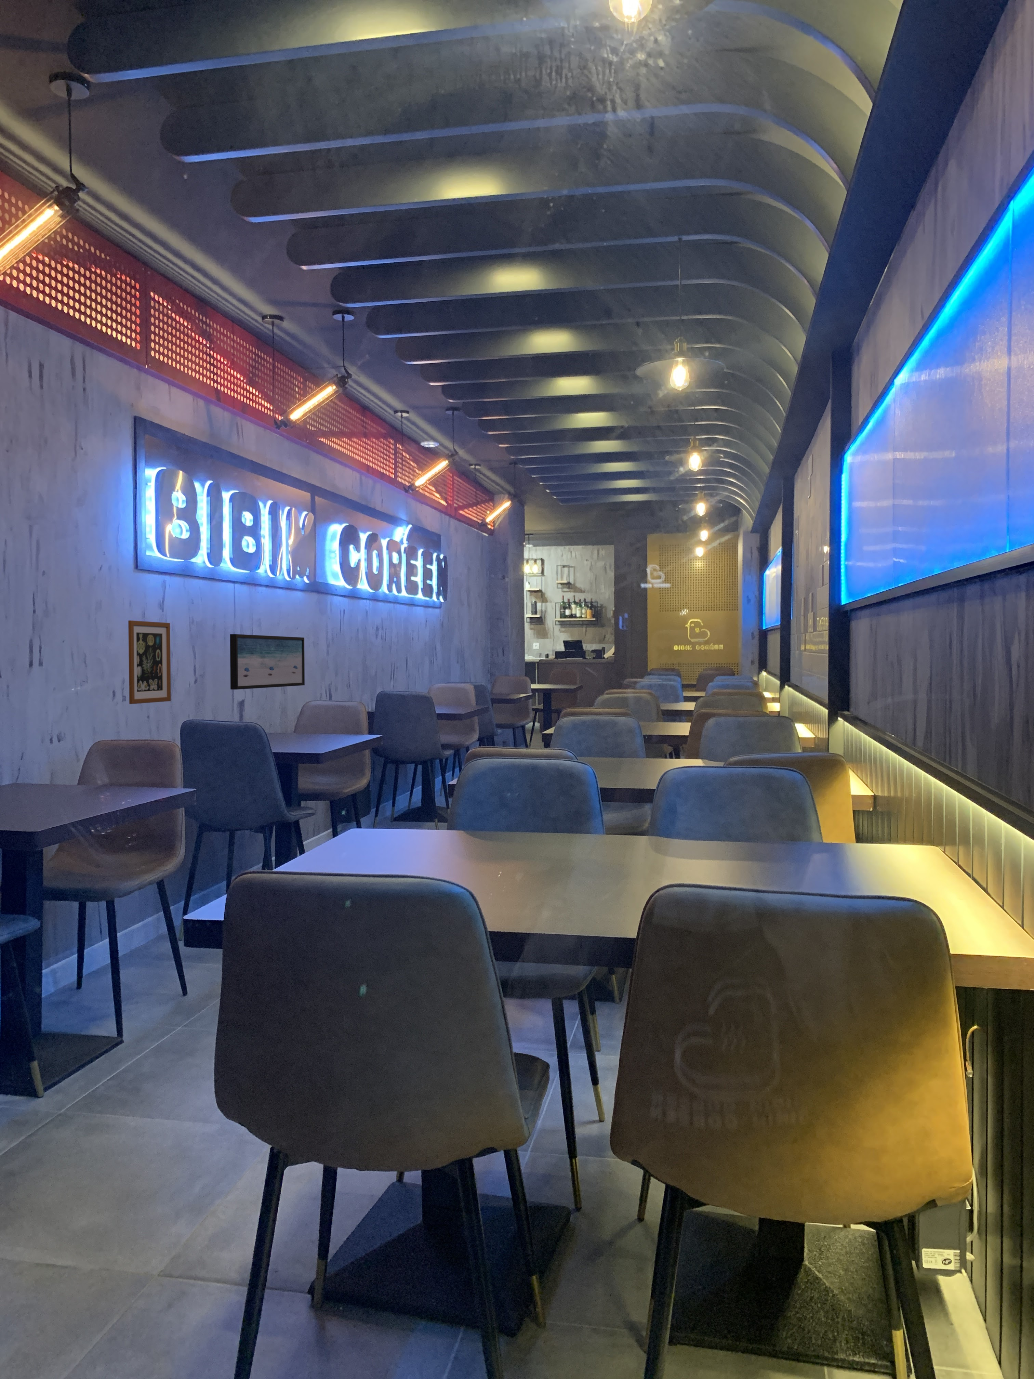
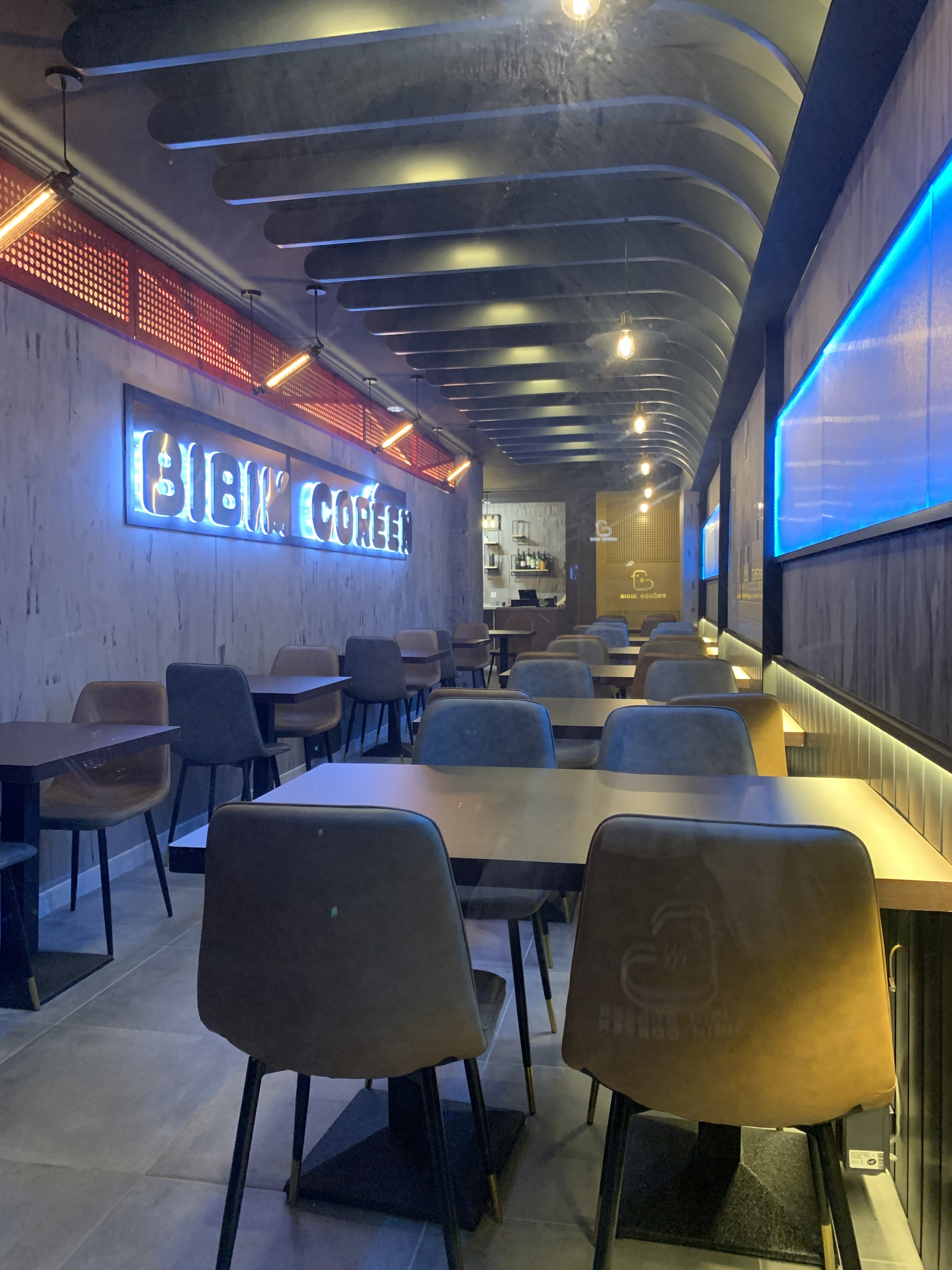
- wall art (150, 662)
- wall art (269, 661)
